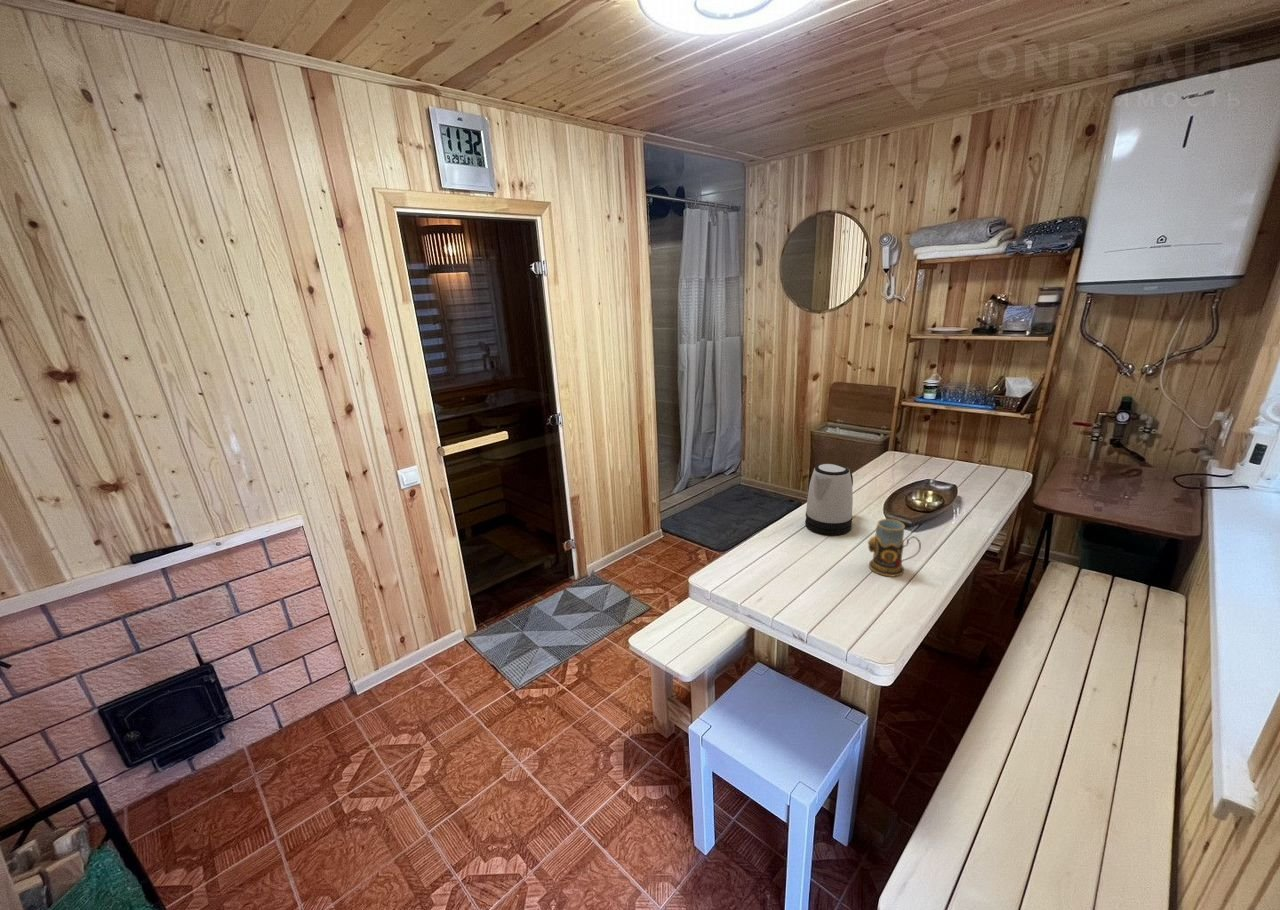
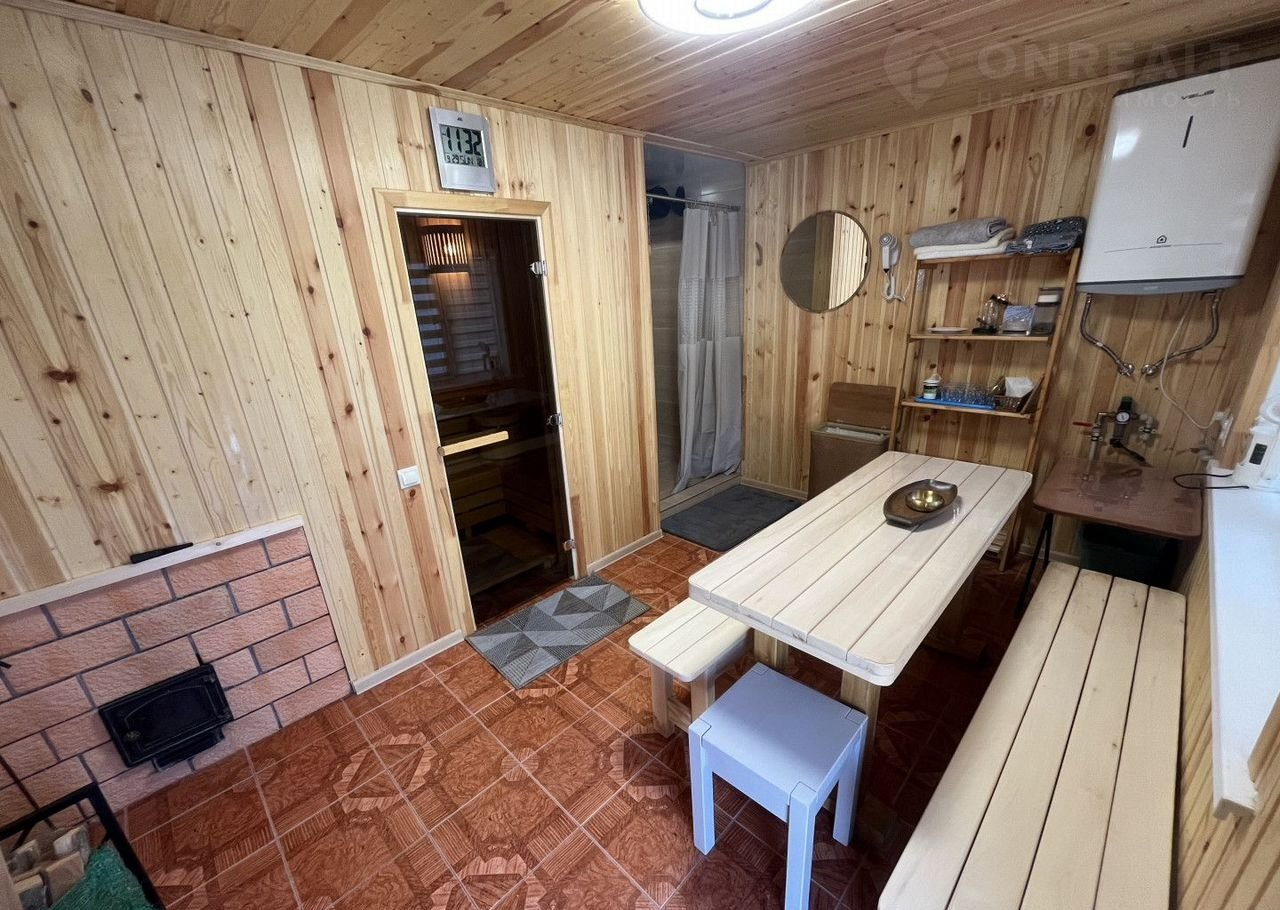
- mug (893, 547)
- kettle (833, 494)
